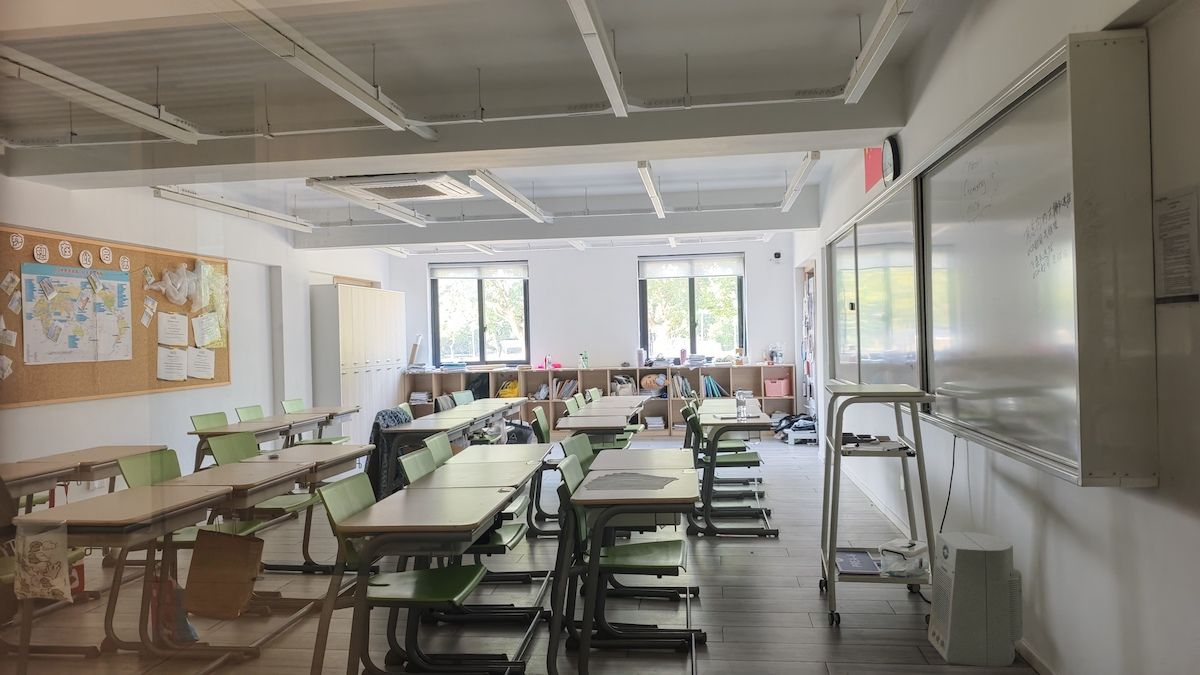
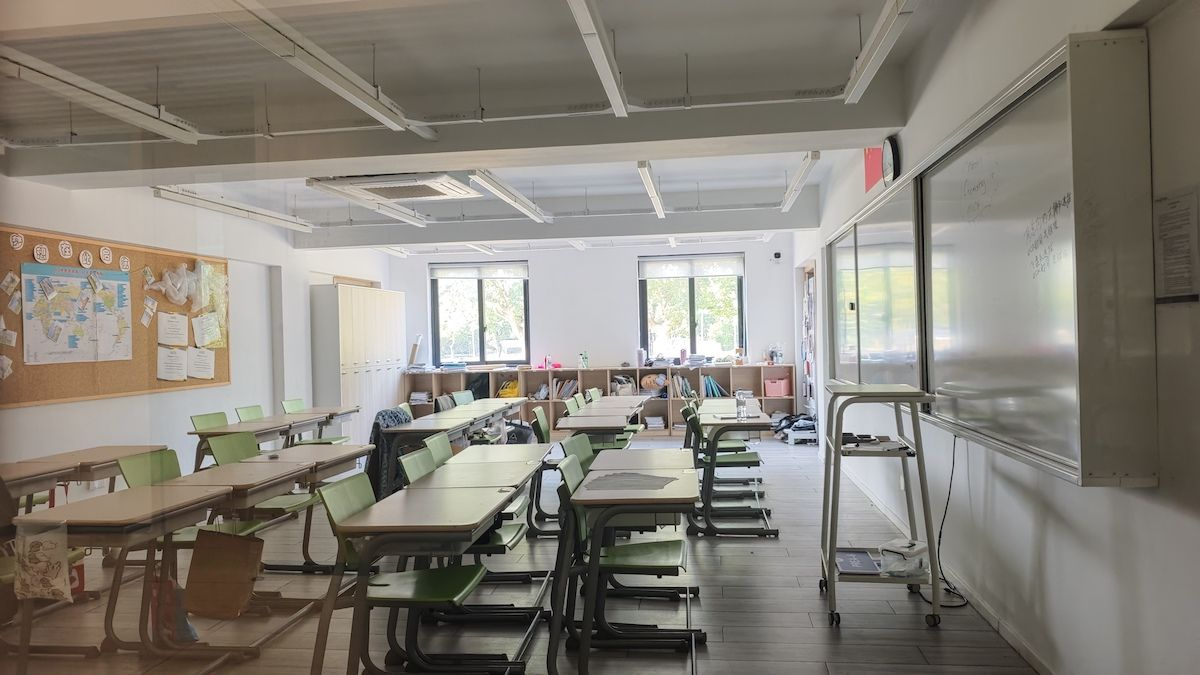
- fan (976, 596)
